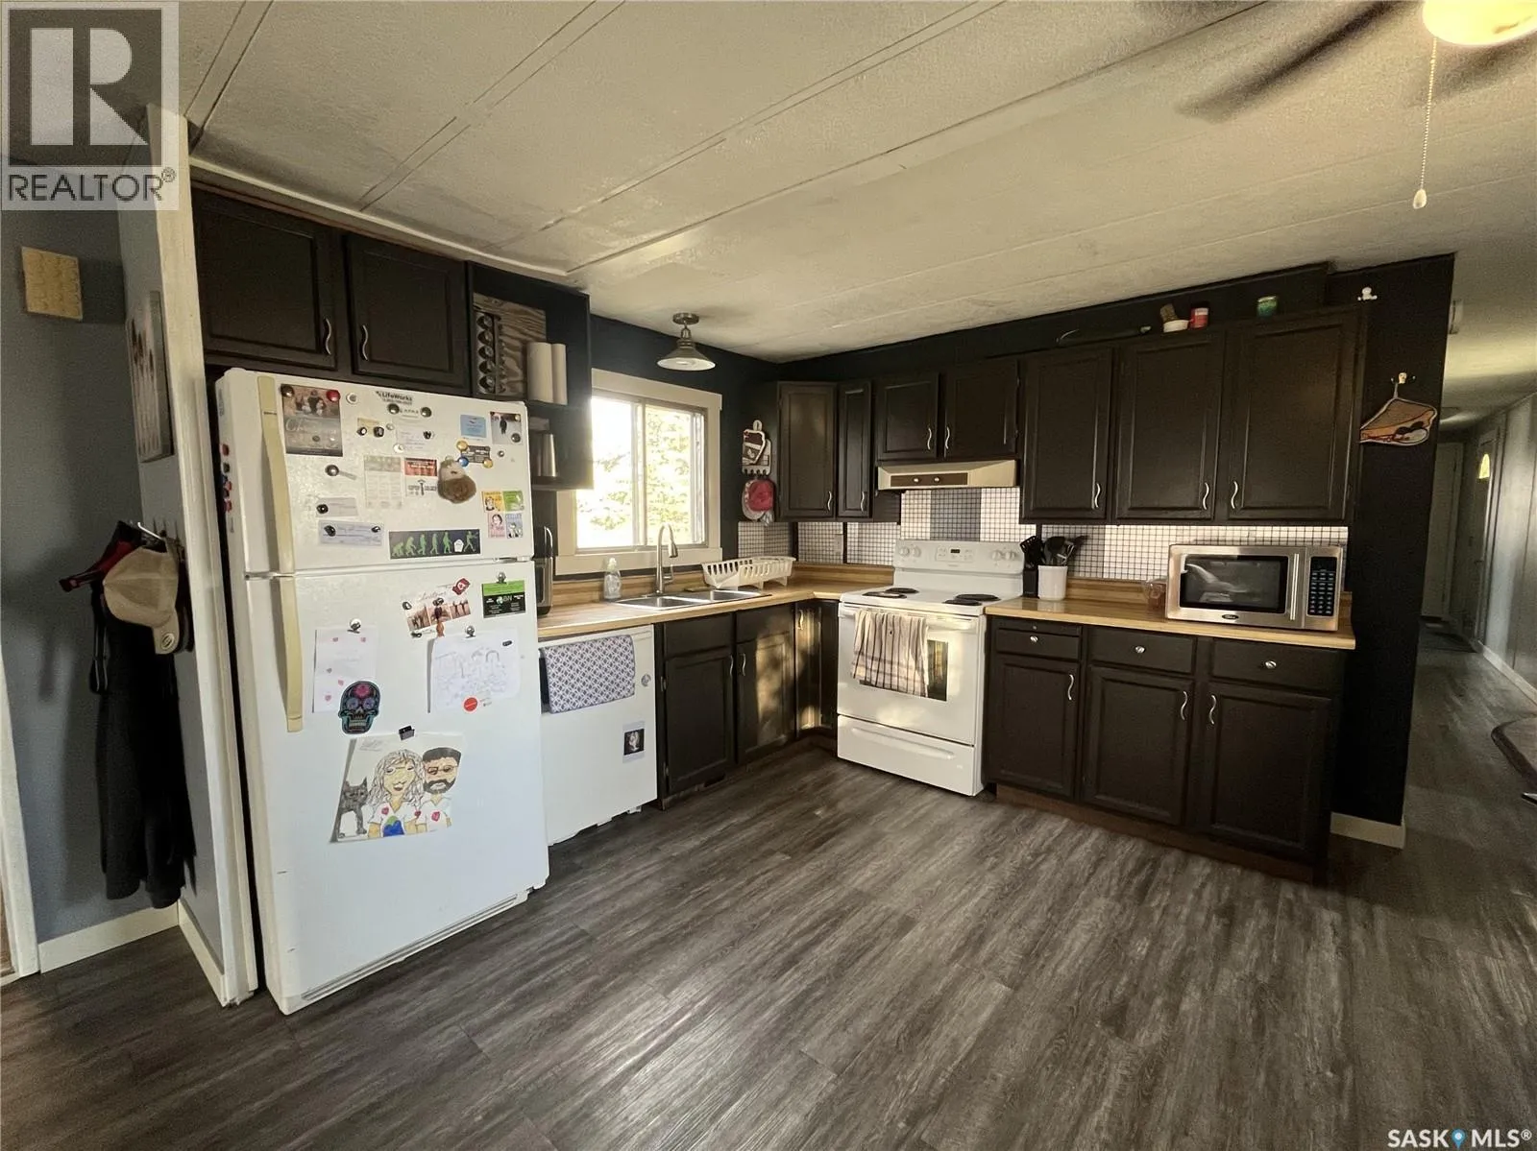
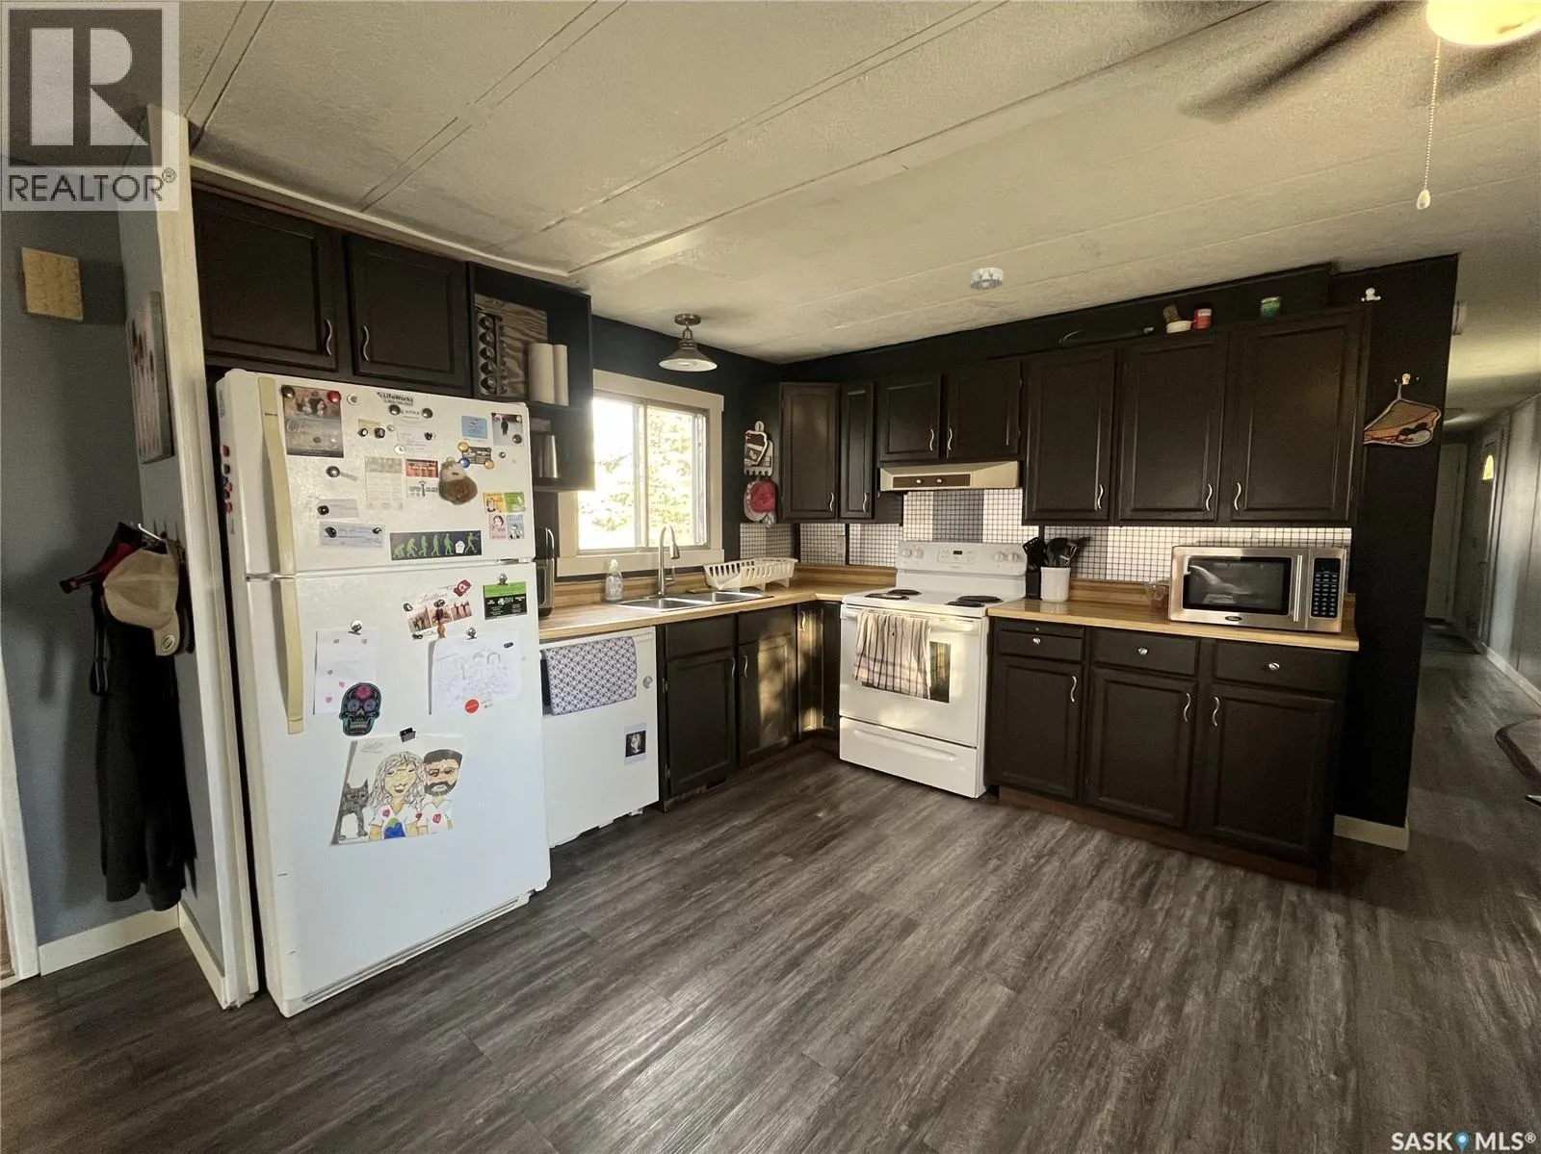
+ smoke detector (986, 278)
